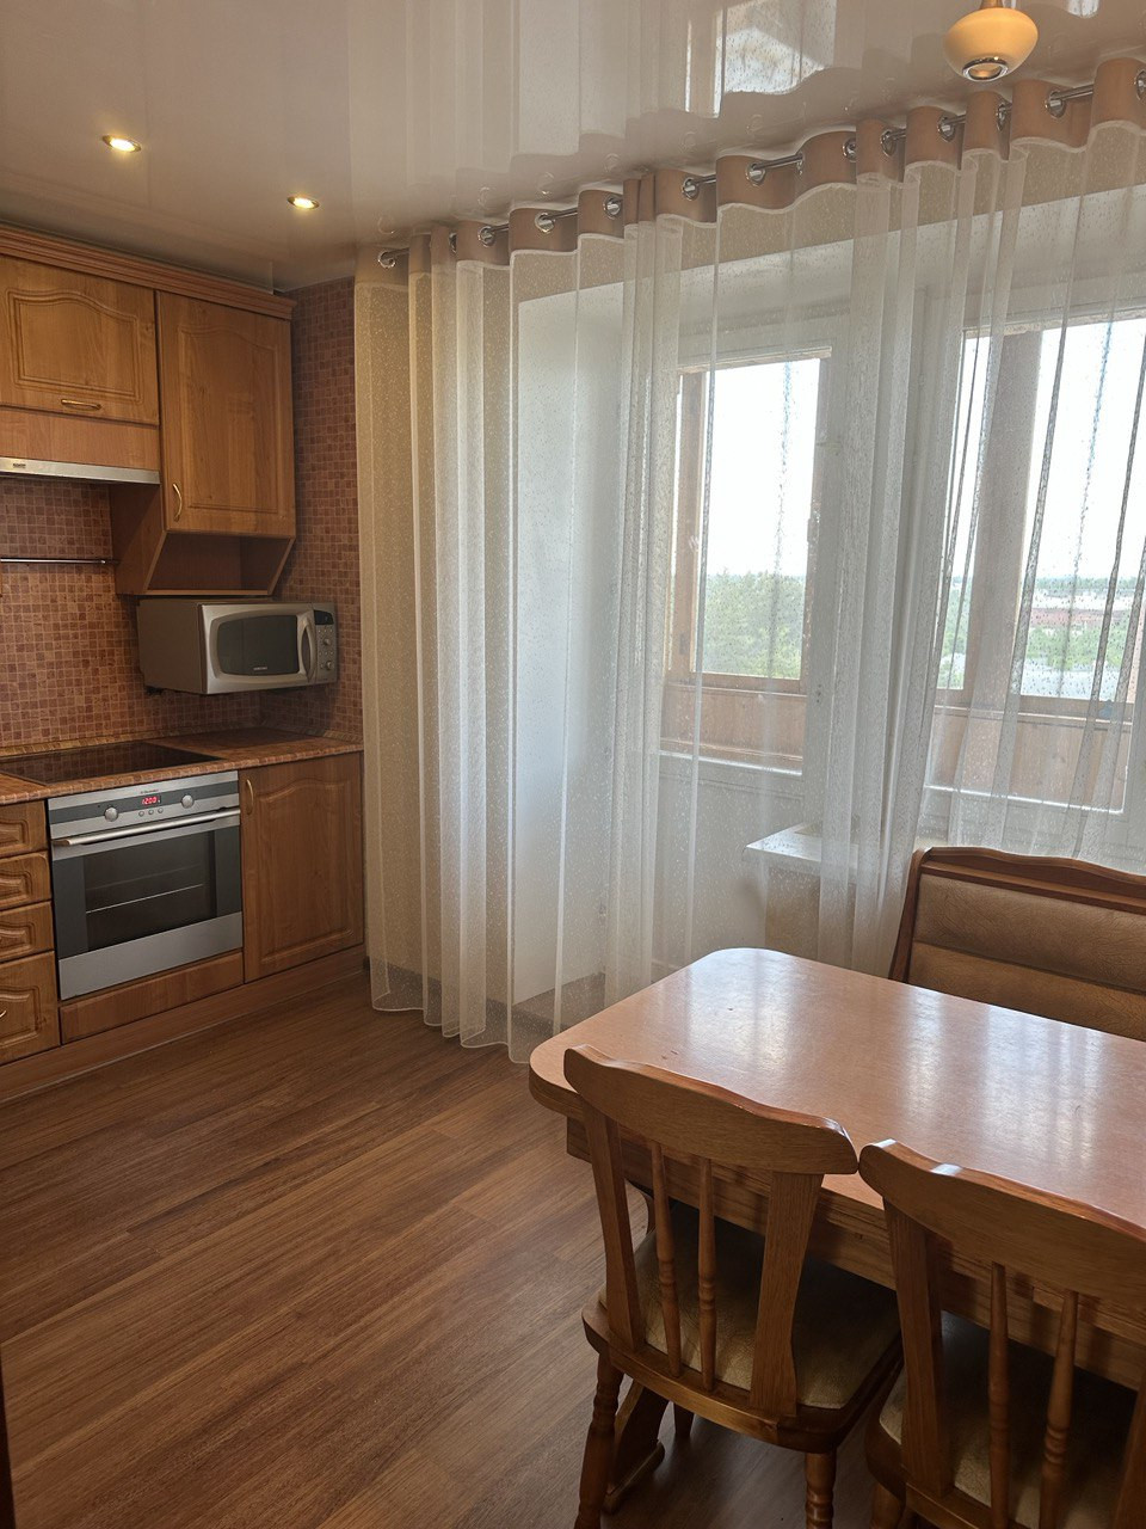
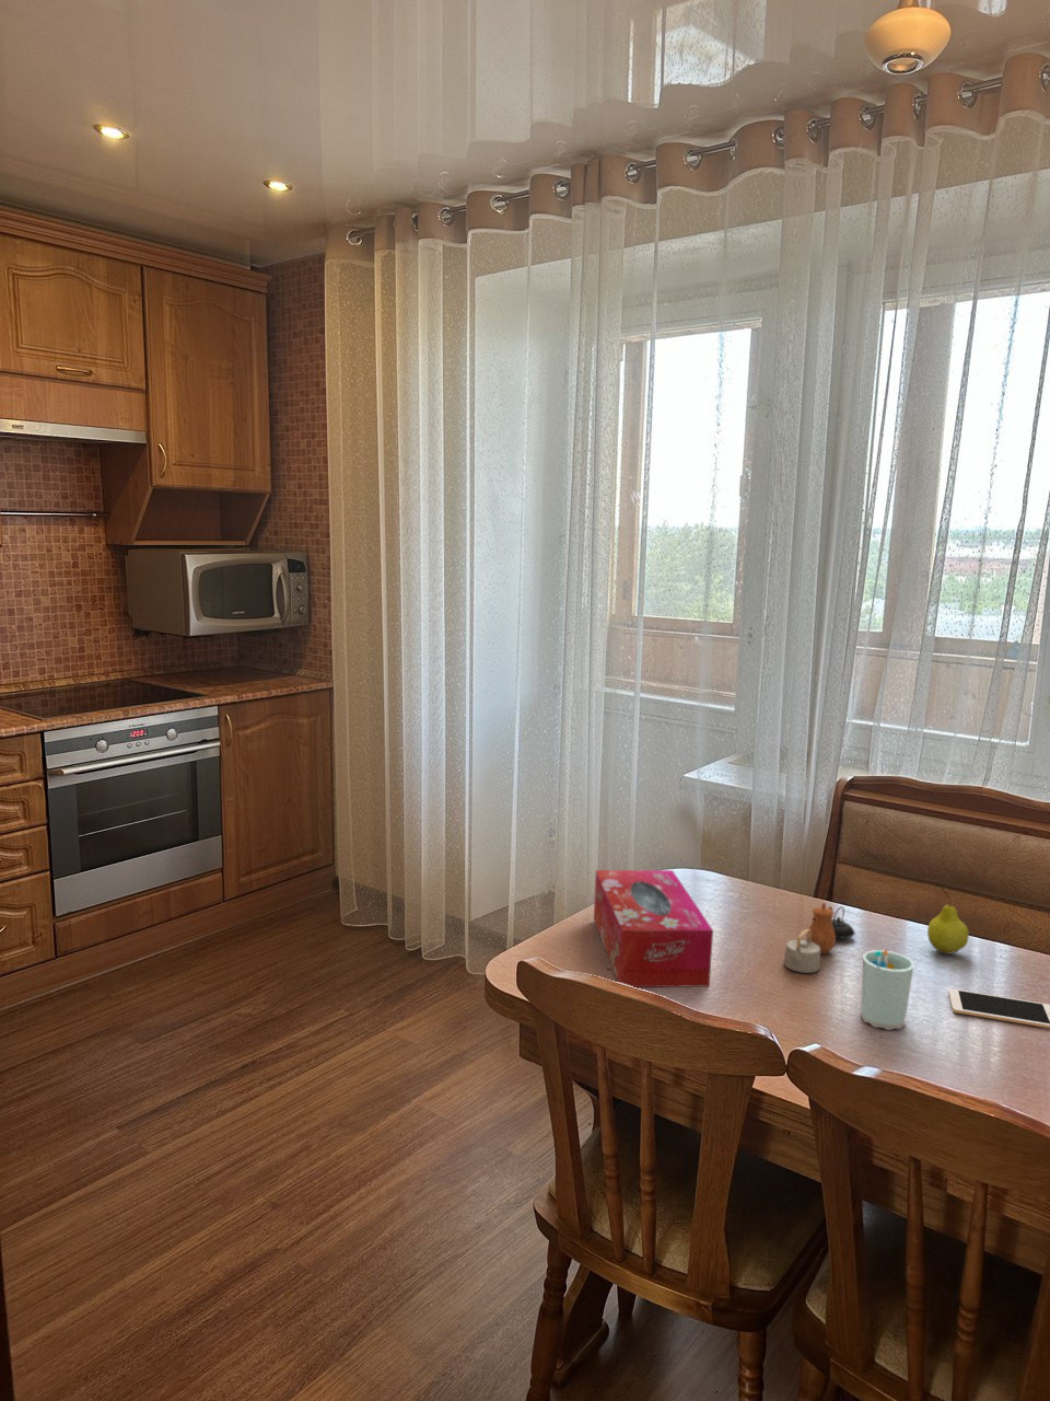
+ fruit (949, 920)
+ teapot (821, 927)
+ cup (885, 983)
+ tissue box (647, 923)
+ cell phone (1004, 1008)
